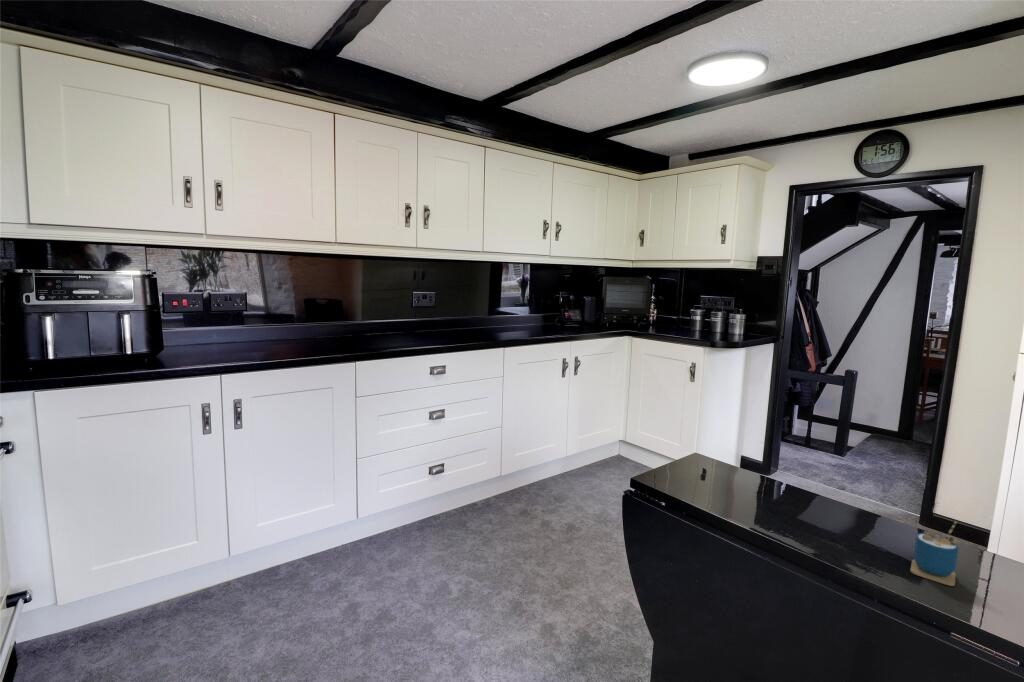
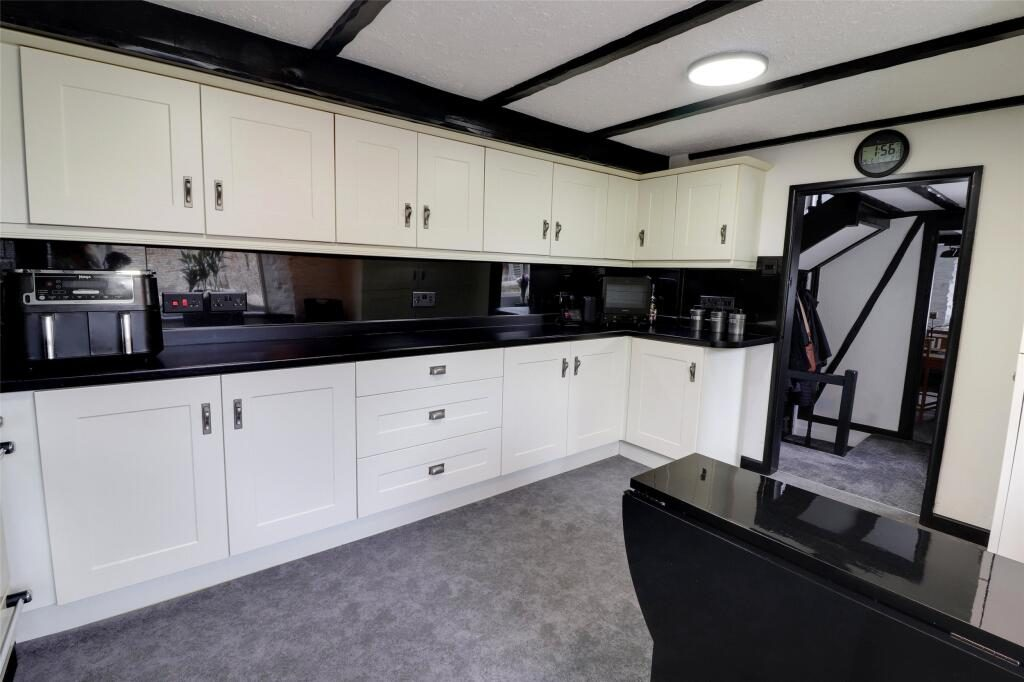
- cup (936, 546)
